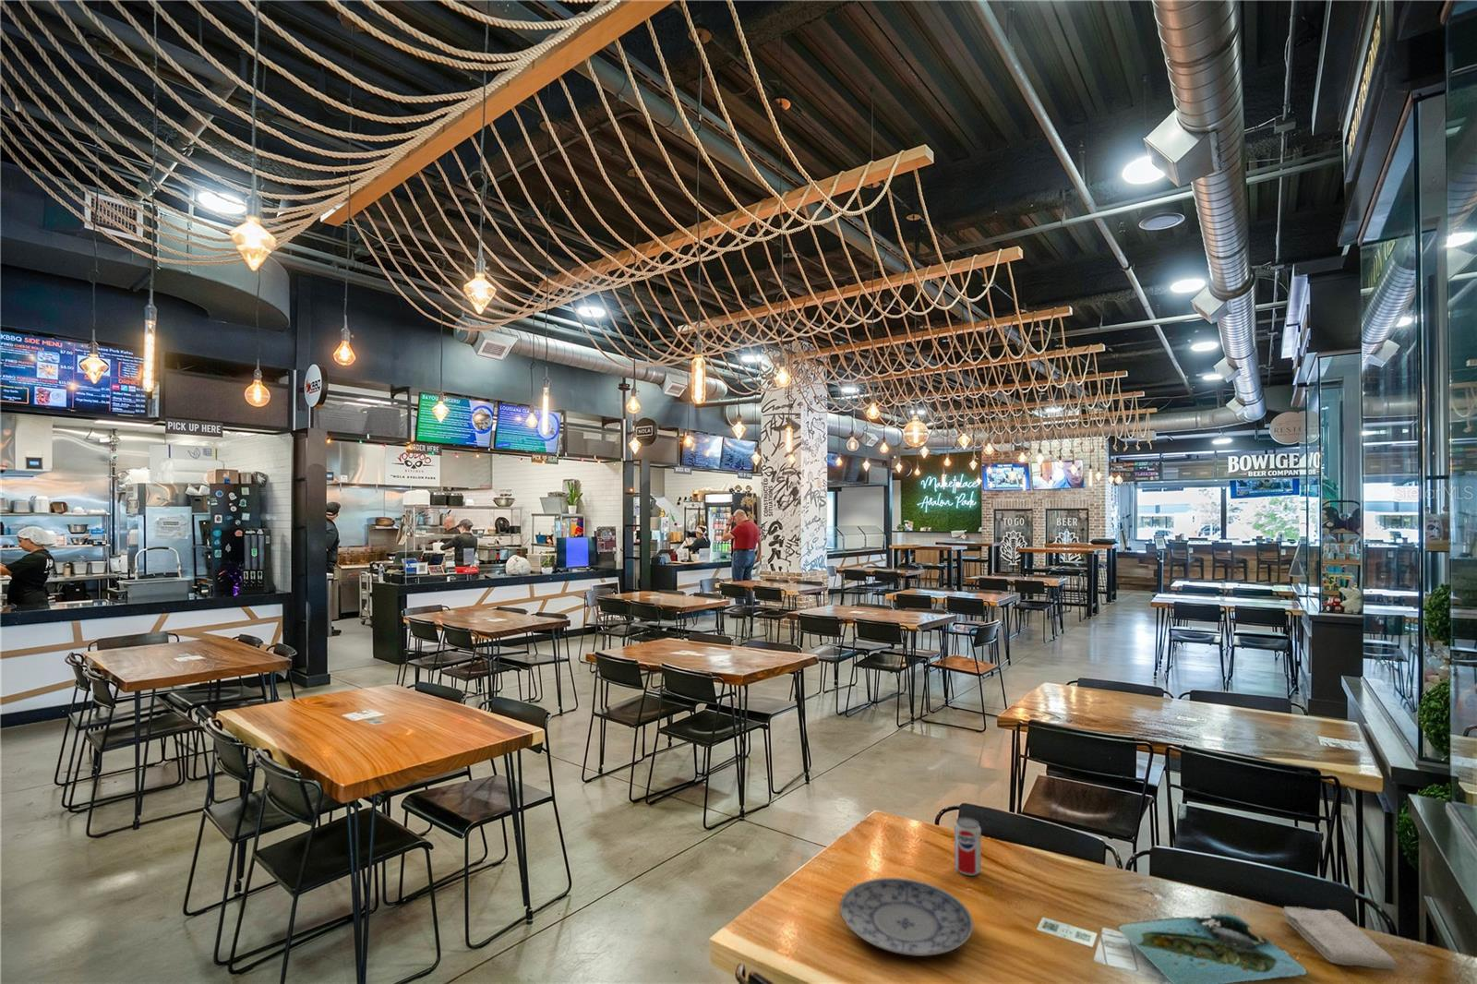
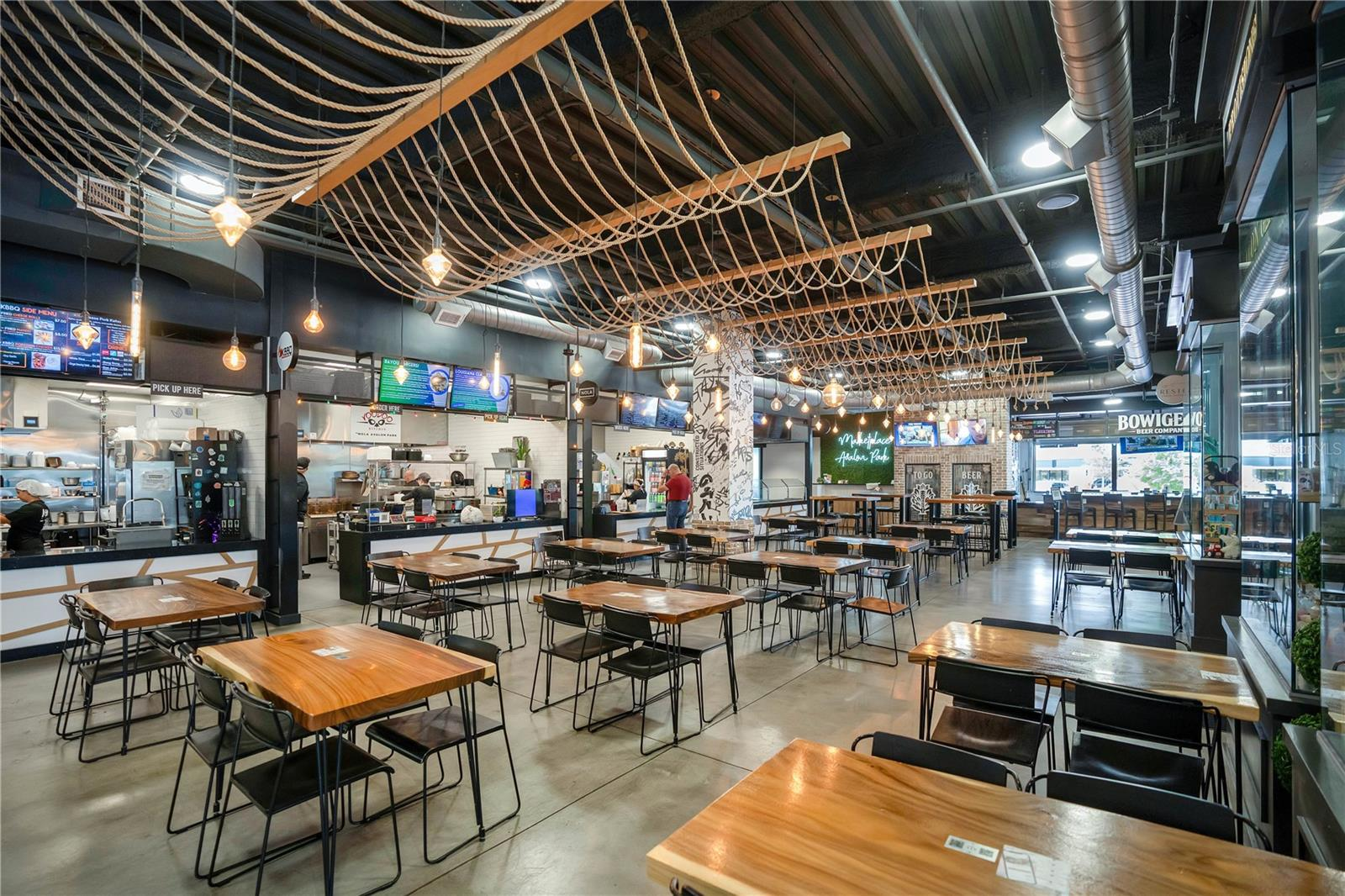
- pop (967, 846)
- plate (905, 919)
- washcloth (1335, 935)
- platter (1212, 947)
